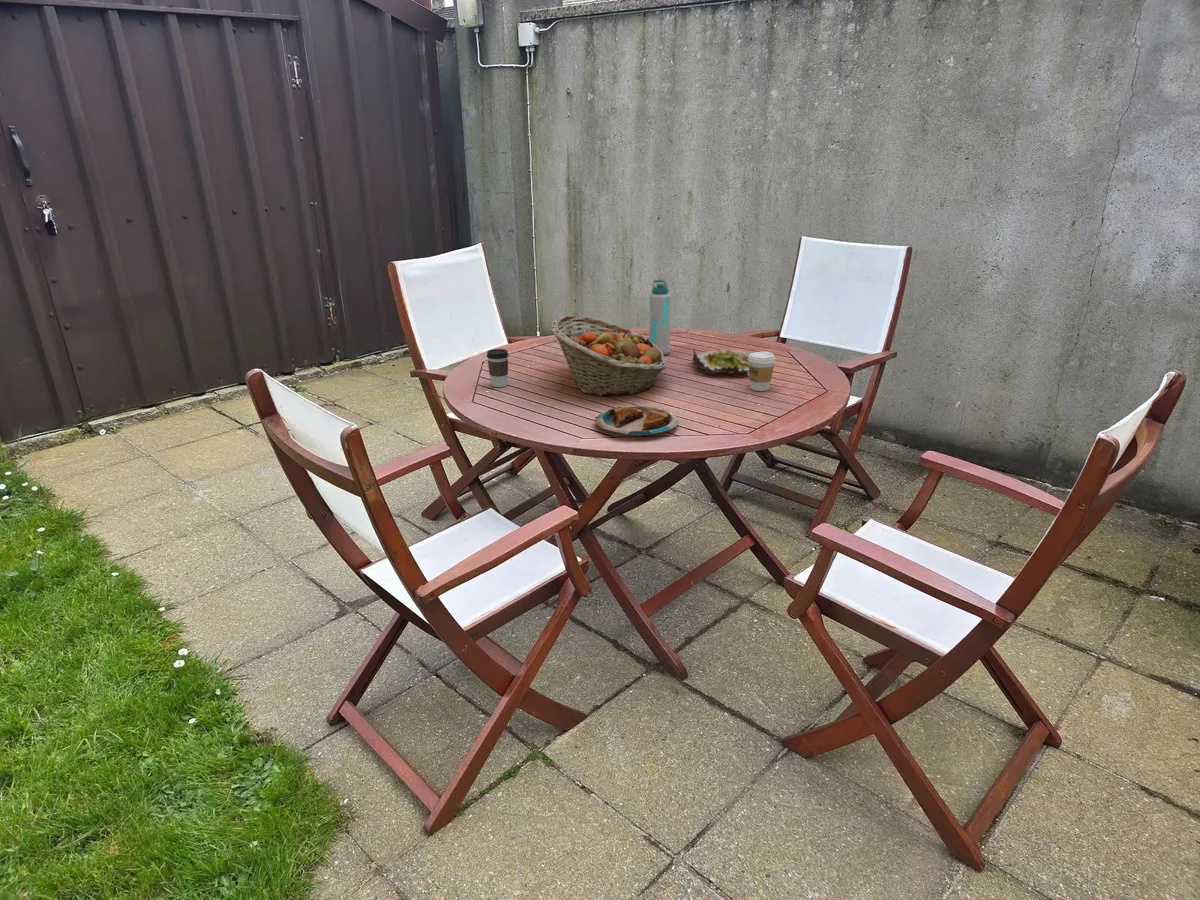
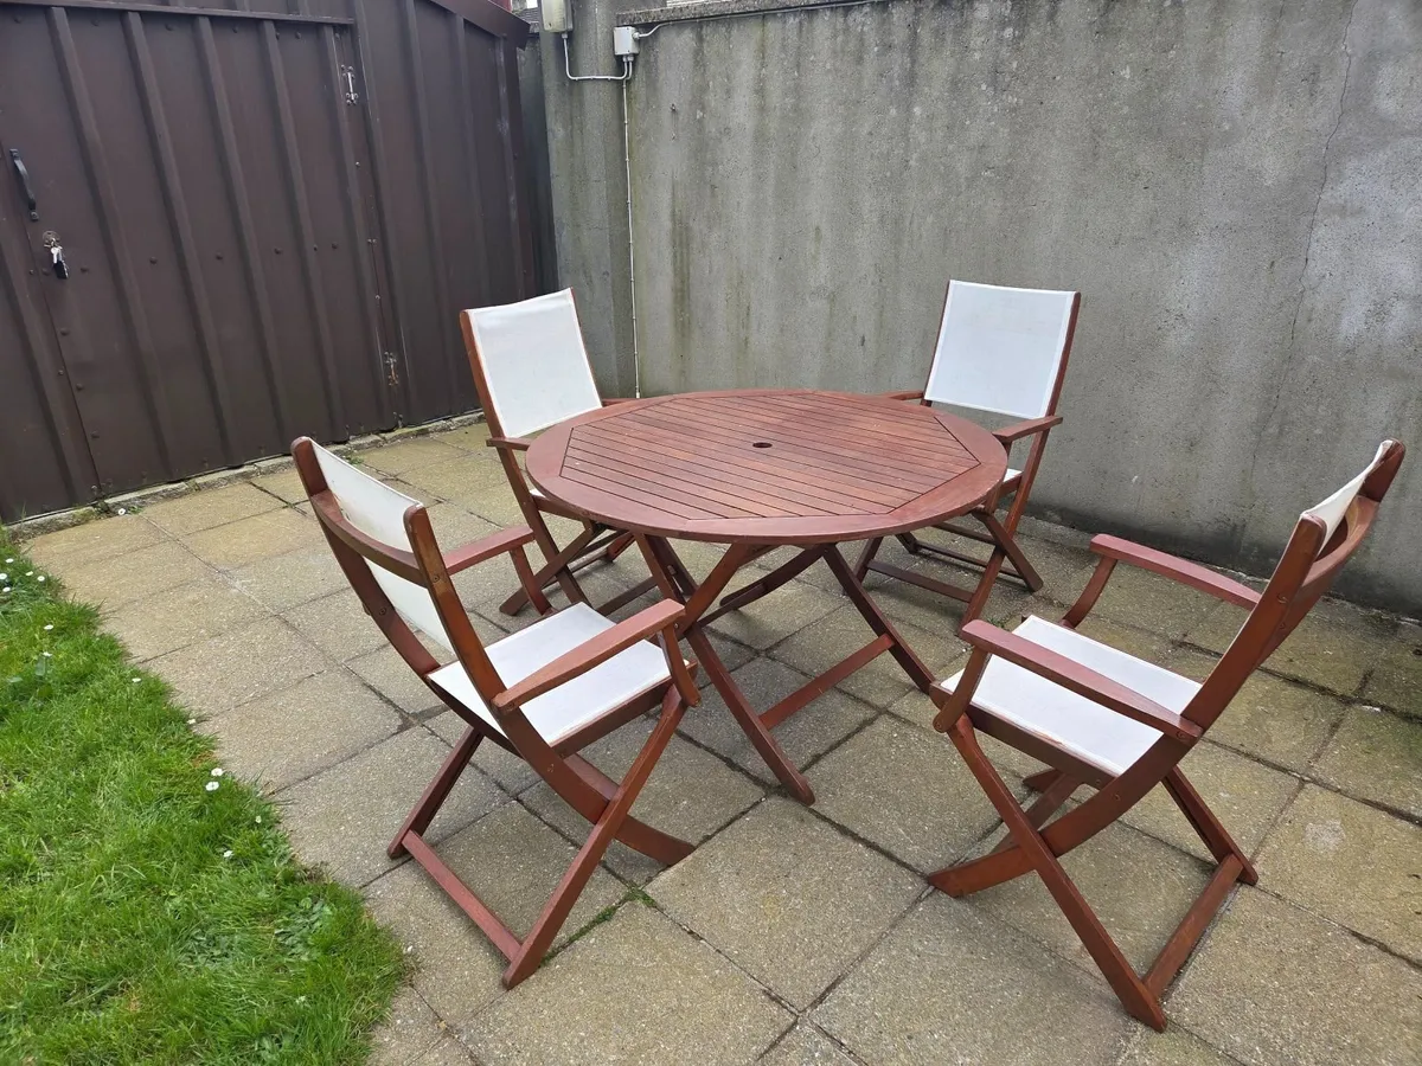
- coffee cup (760, 371)
- fruit basket (609, 352)
- coffee cup (498, 368)
- salad plate (730, 359)
- water bottle (659, 317)
- plate (635, 420)
